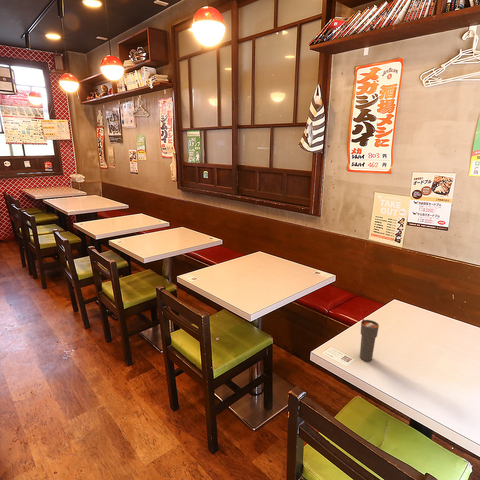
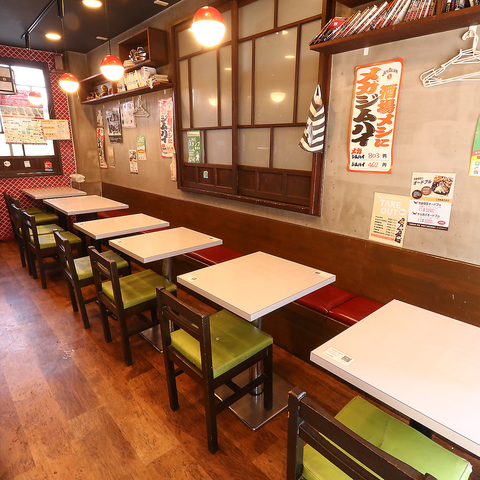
- cup (368, 335)
